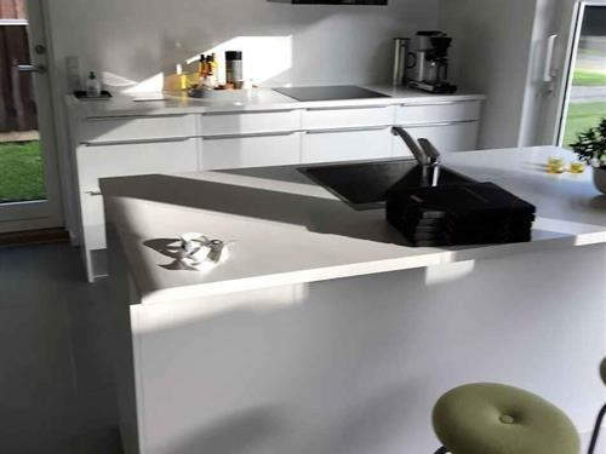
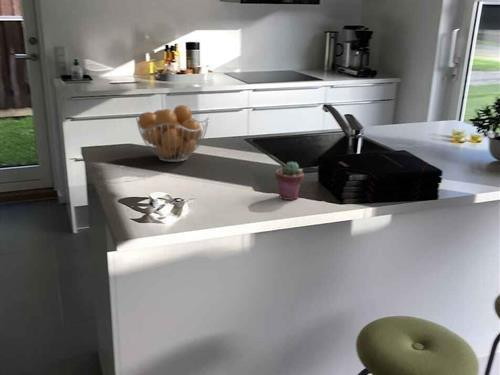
+ fruit basket (173, 132)
+ potted succulent (289, 179)
